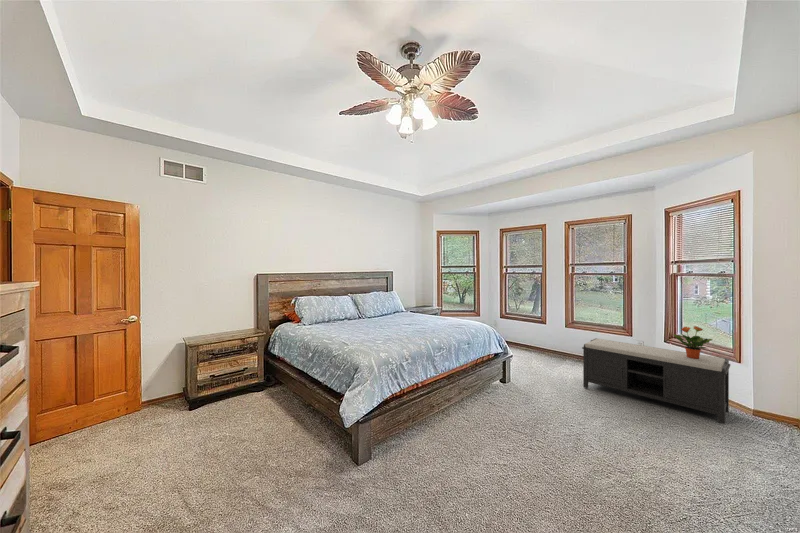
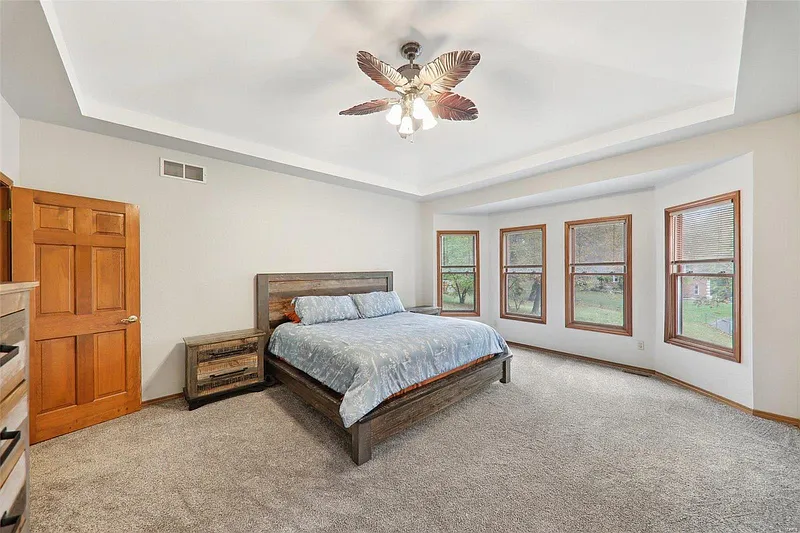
- bench (649, 374)
- potted plant (692, 341)
